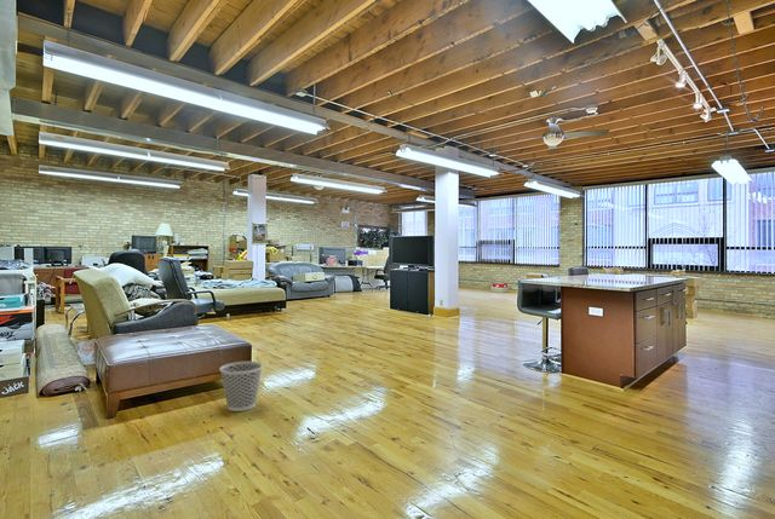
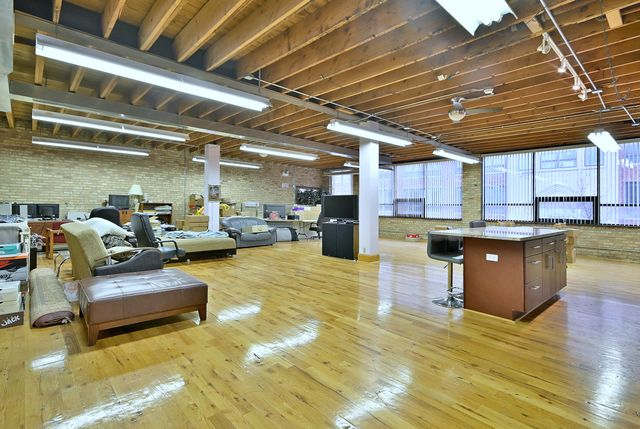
- wastebasket (241, 386)
